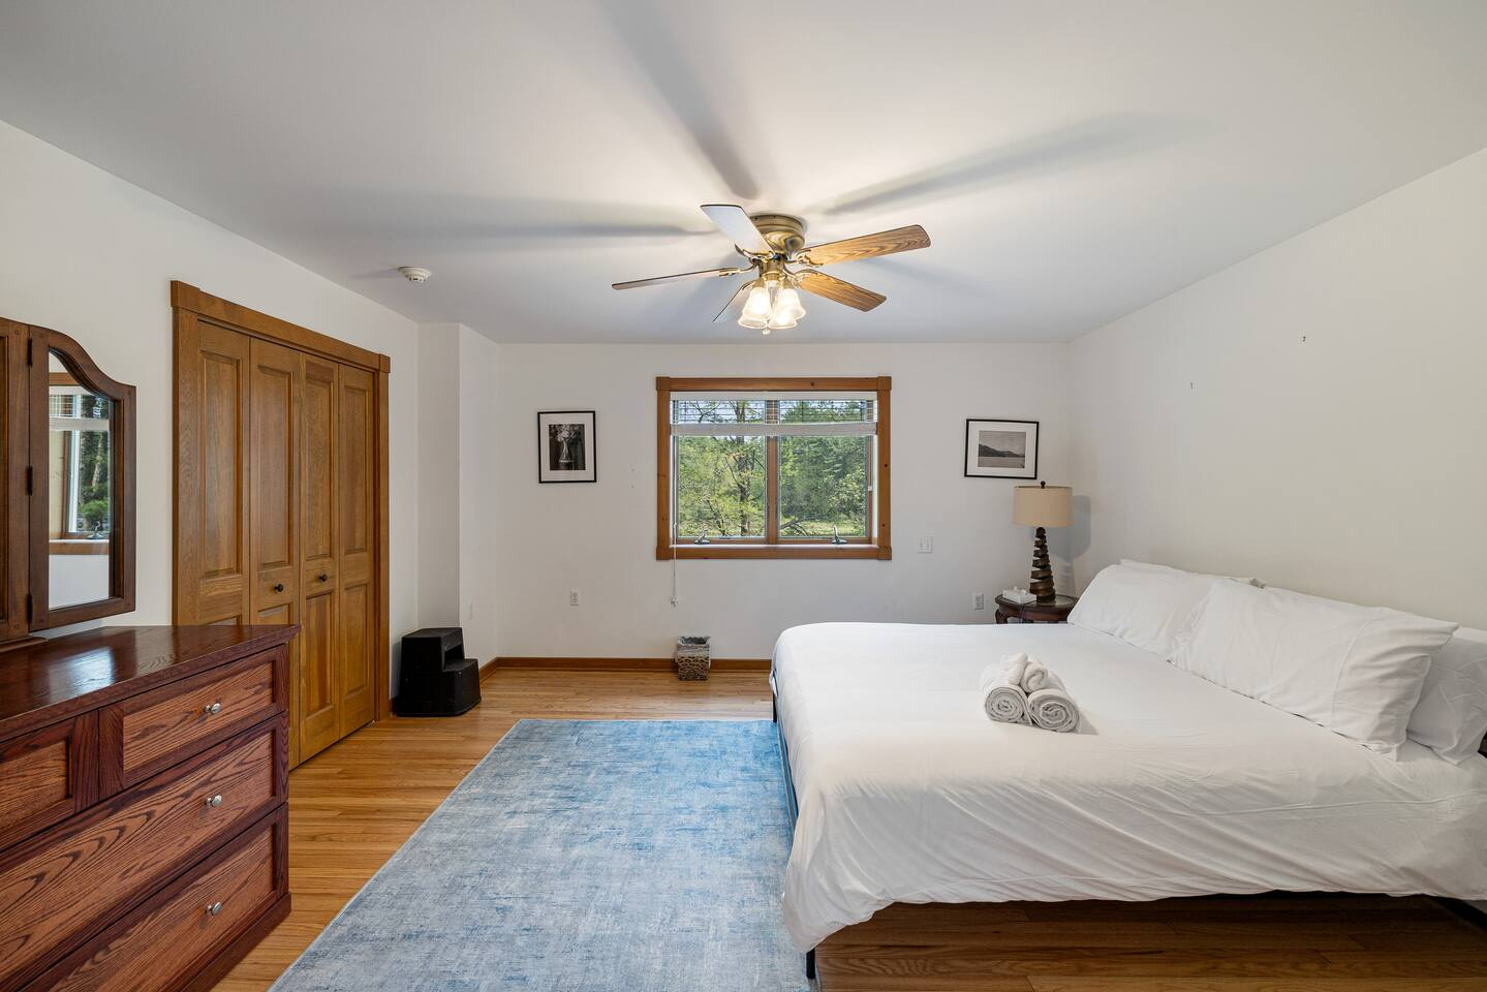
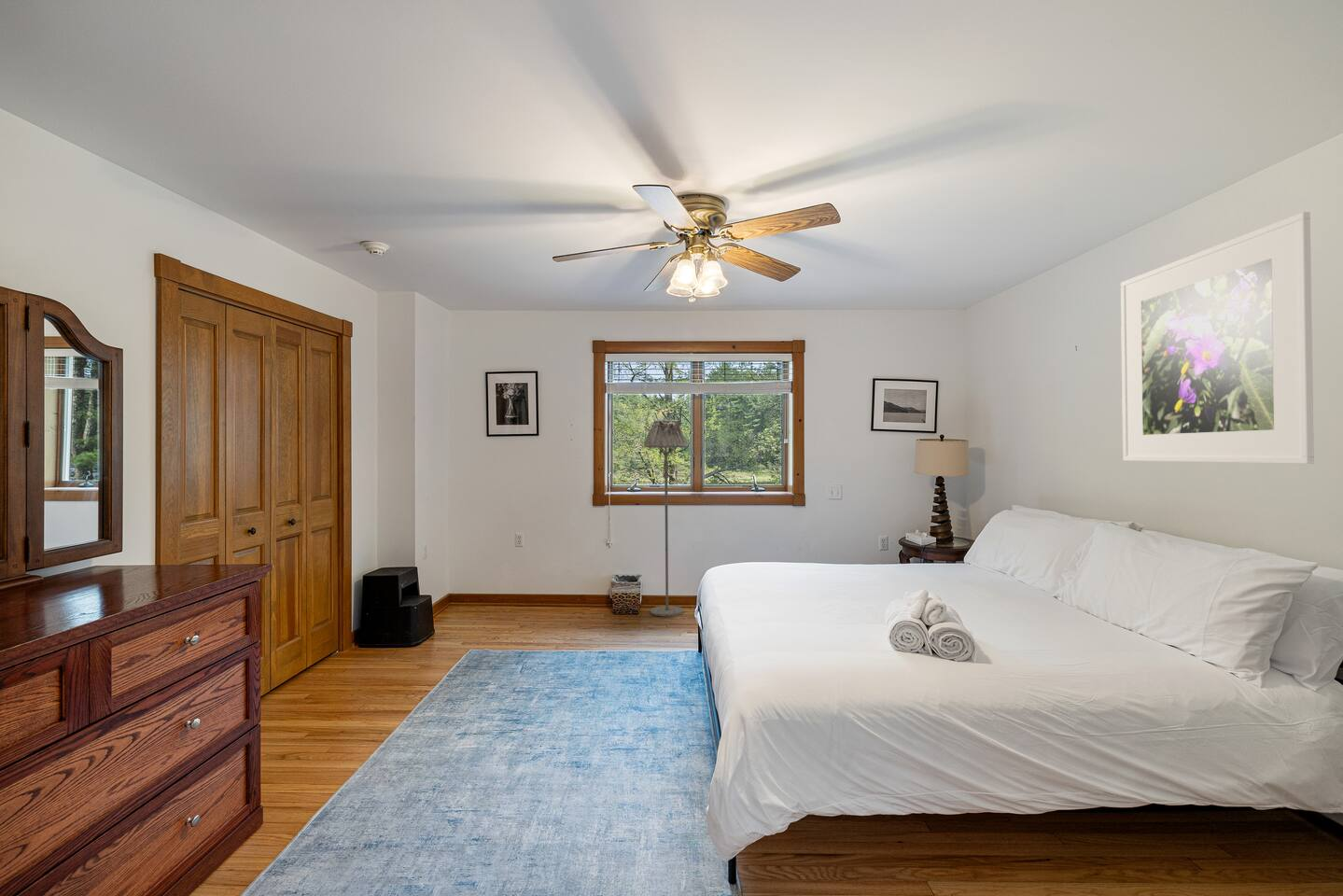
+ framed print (1200, 357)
+ floor lamp (665, 515)
